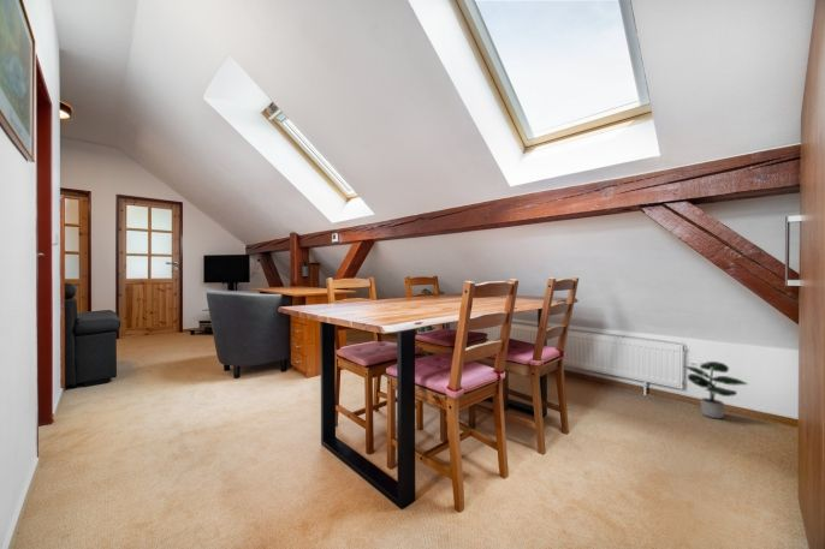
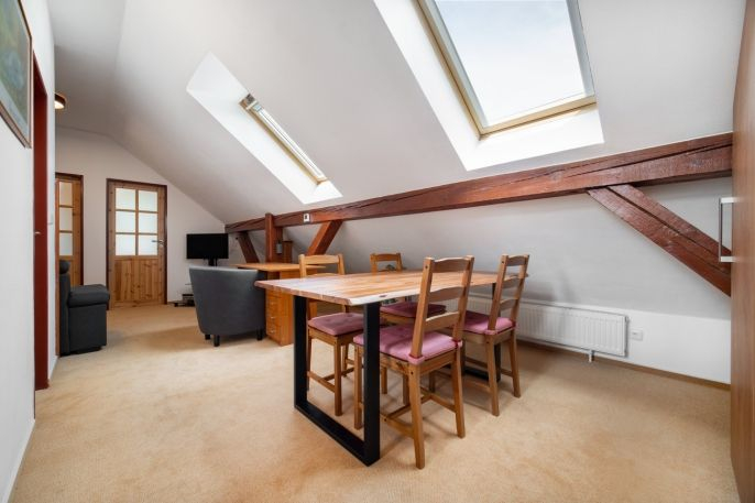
- potted plant (714, 390)
